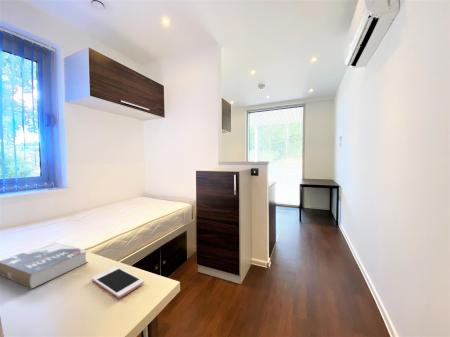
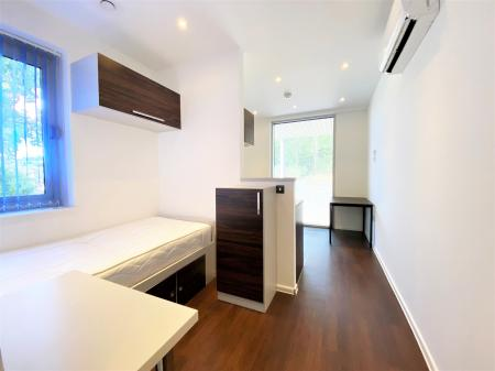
- book (44, 262)
- cell phone (117, 280)
